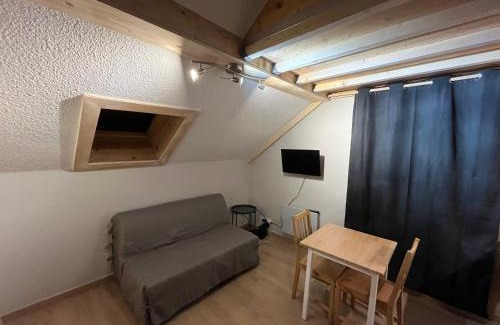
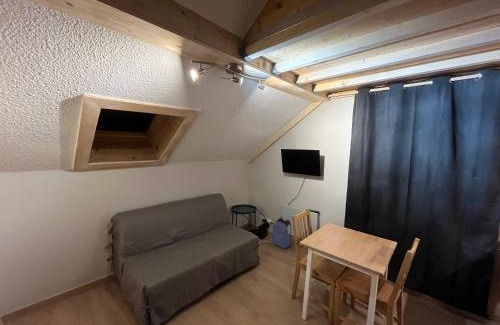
+ backpack (283, 231)
